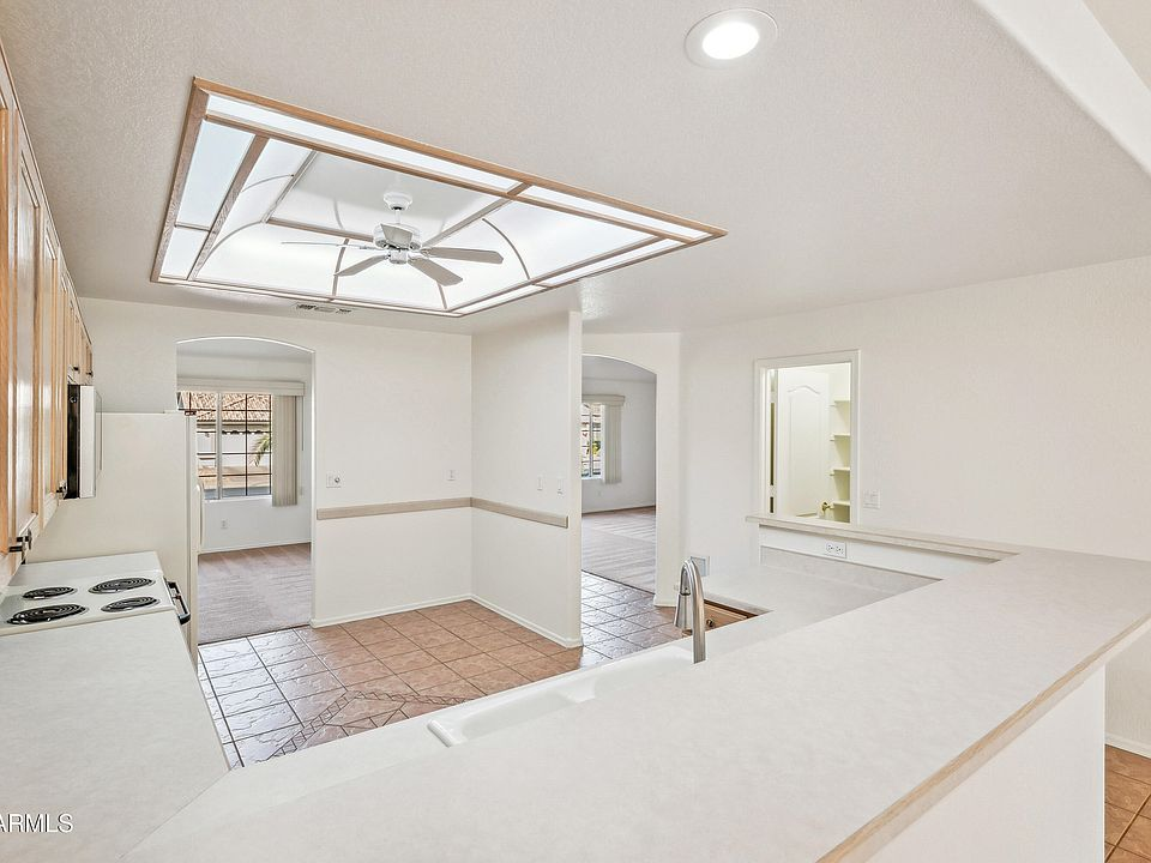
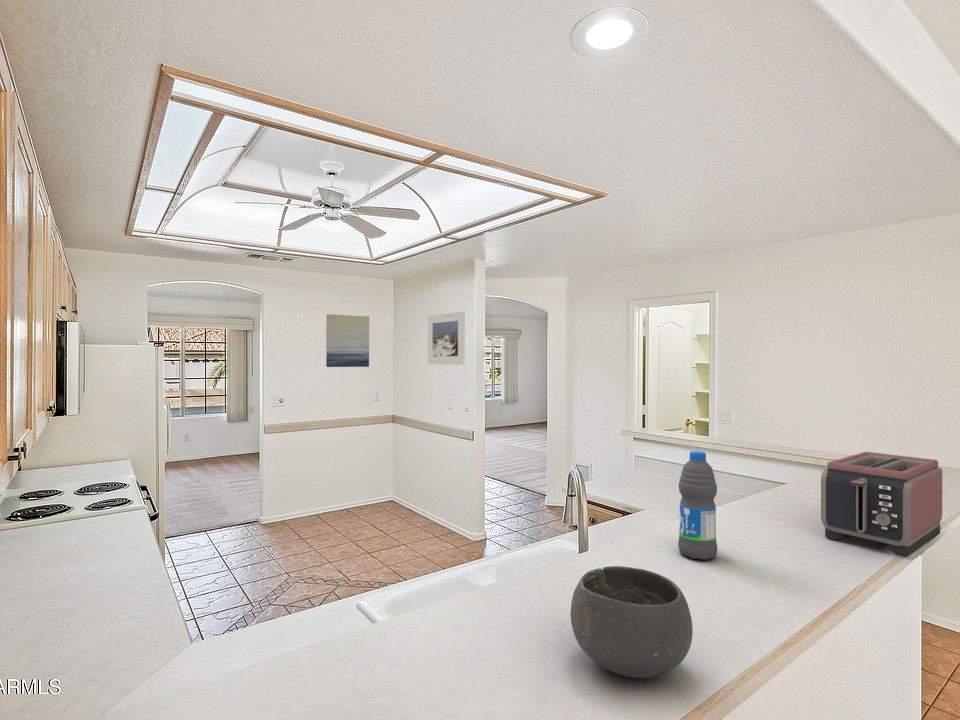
+ toaster (880, 500)
+ wall art (348, 341)
+ bowl (629, 623)
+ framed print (445, 339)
+ water bottle (697, 503)
